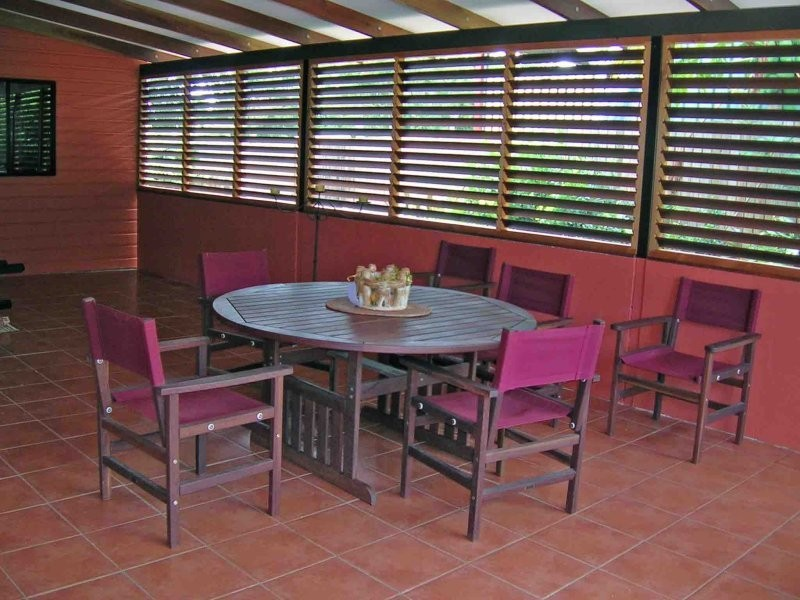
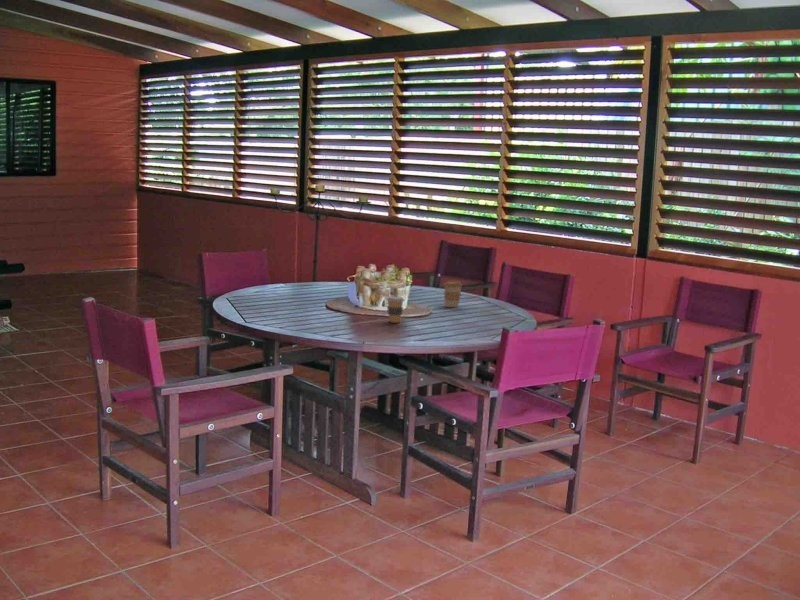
+ coffee cup (395, 309)
+ coffee cup (452, 294)
